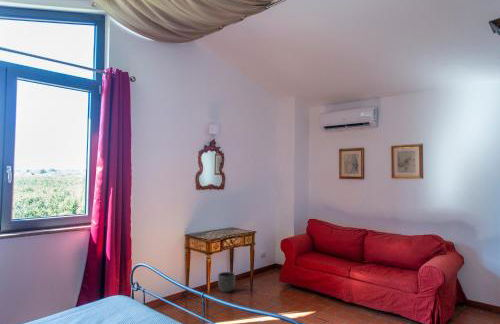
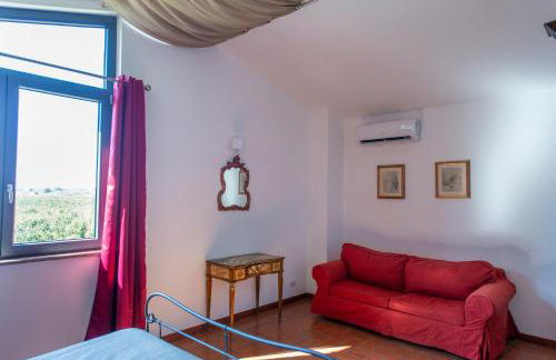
- planter (226, 282)
